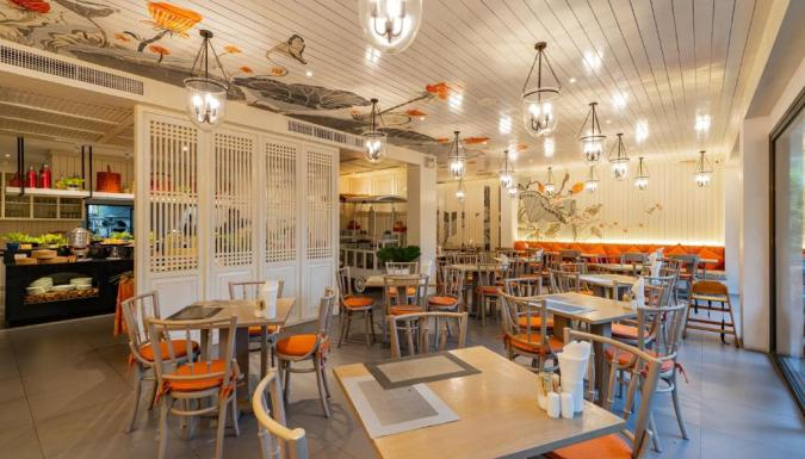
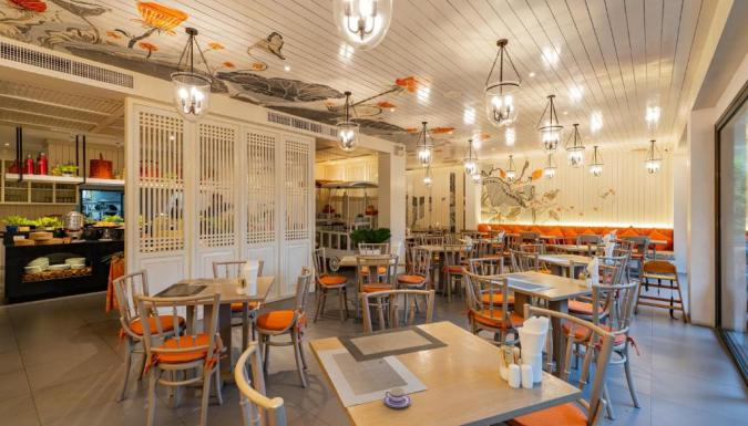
+ teacup (397, 396)
